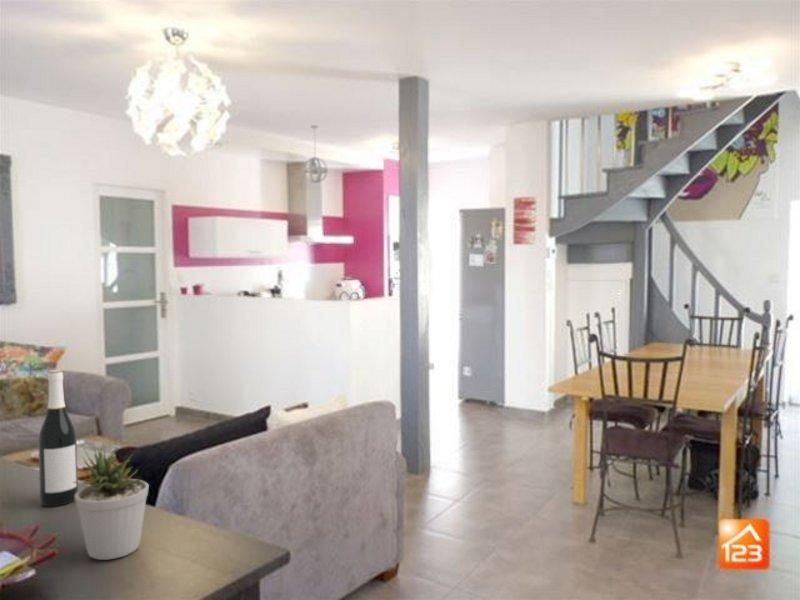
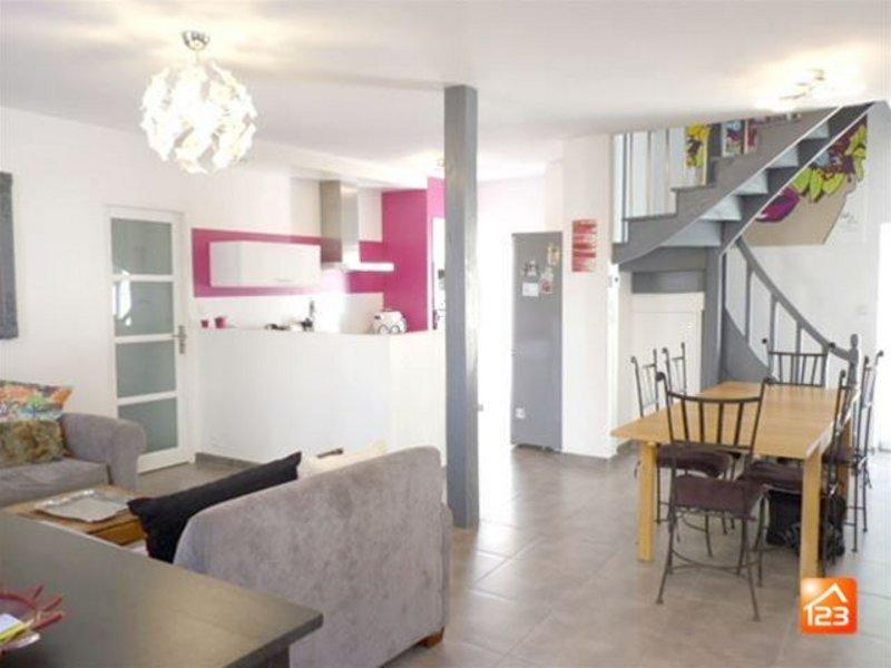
- potted plant (113, 496)
- wine bottle (57, 435)
- pendant light (314, 154)
